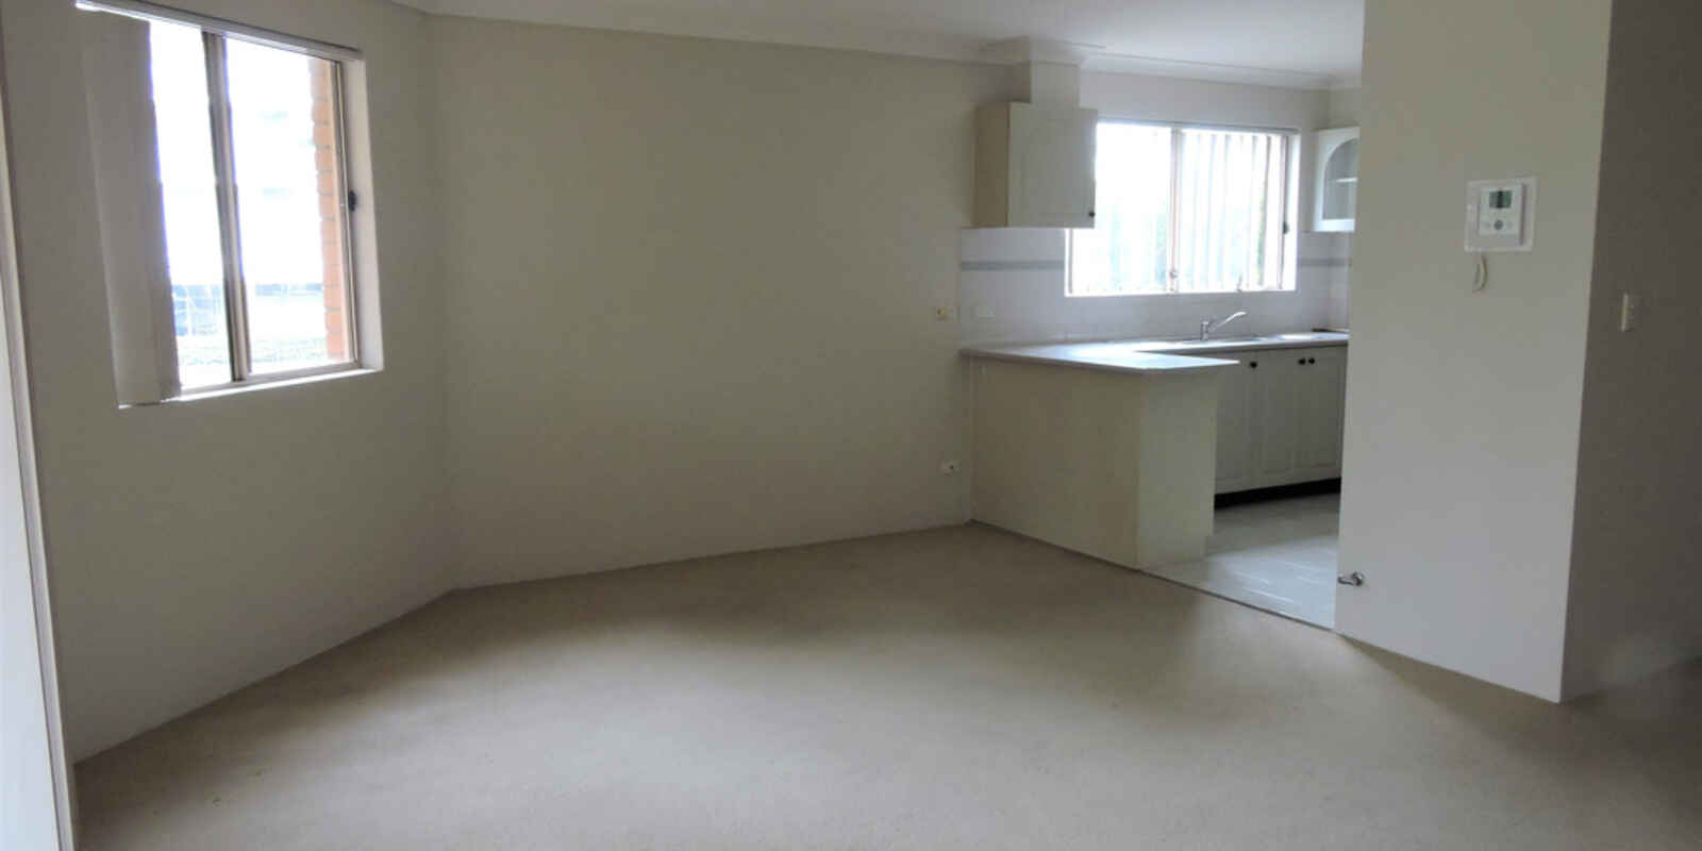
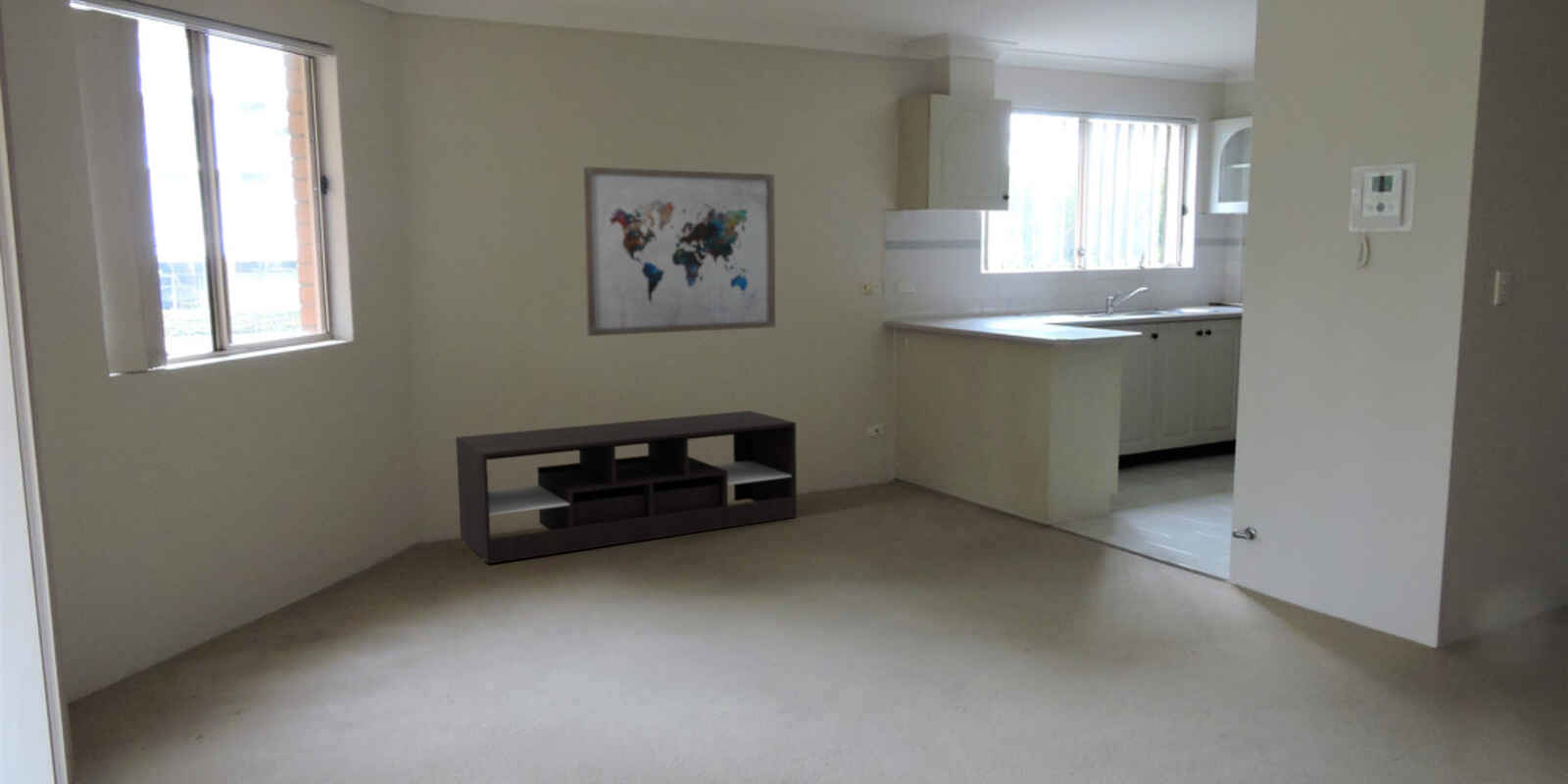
+ media console (633, 478)
+ wall art (684, 252)
